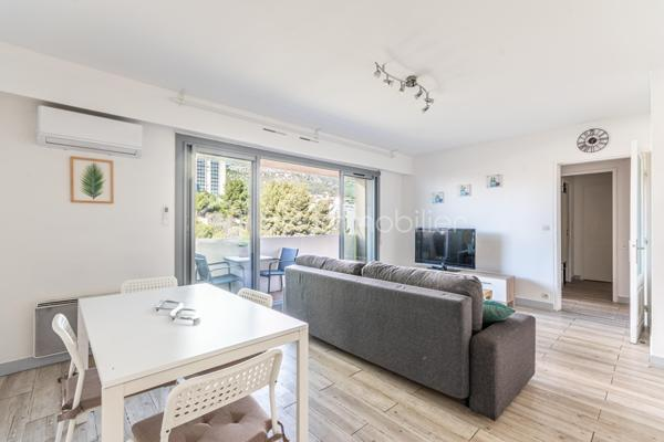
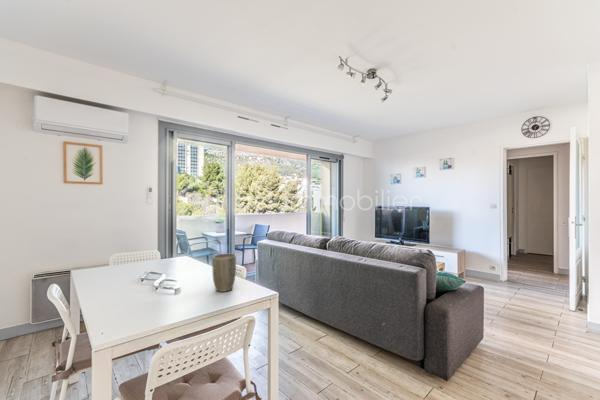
+ plant pot (224, 272)
